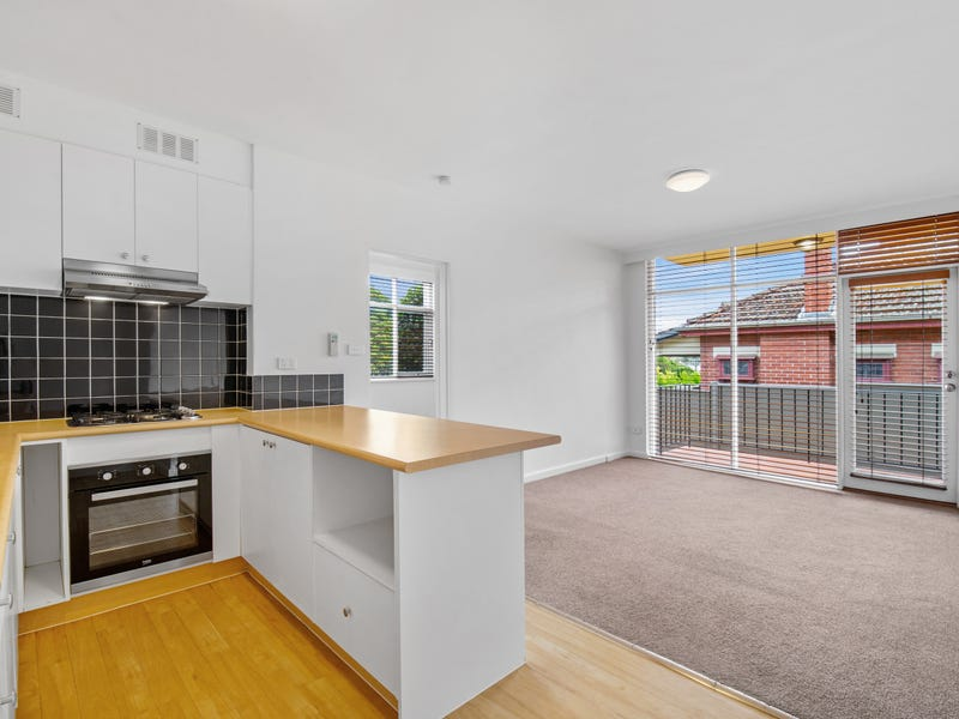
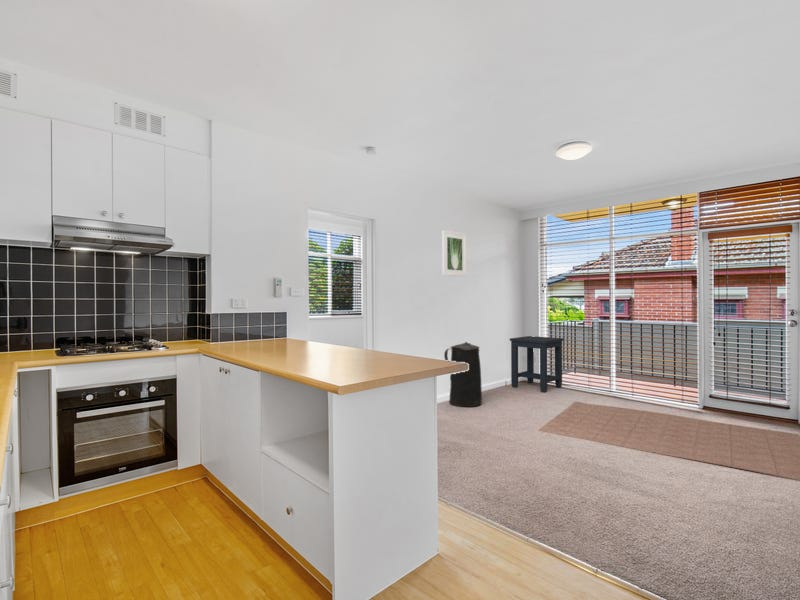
+ trash can (463, 372)
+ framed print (454, 254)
+ side table (533, 362)
+ rug (665, 431)
